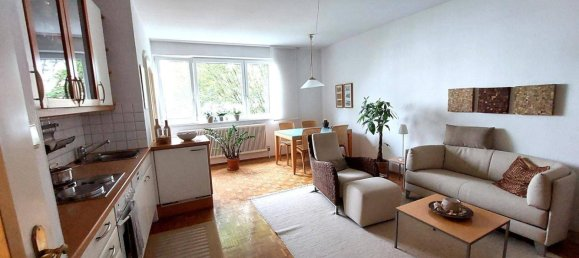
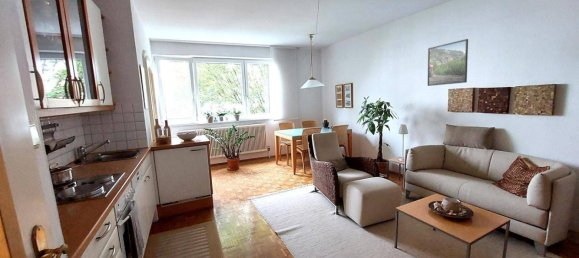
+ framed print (446, 64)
